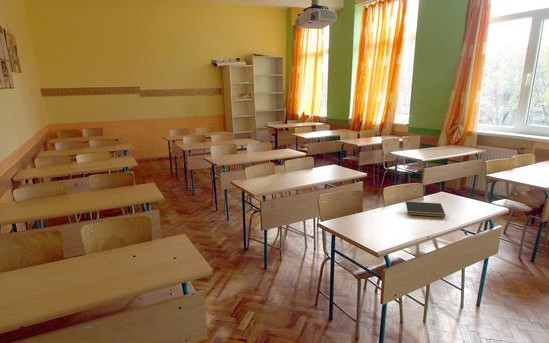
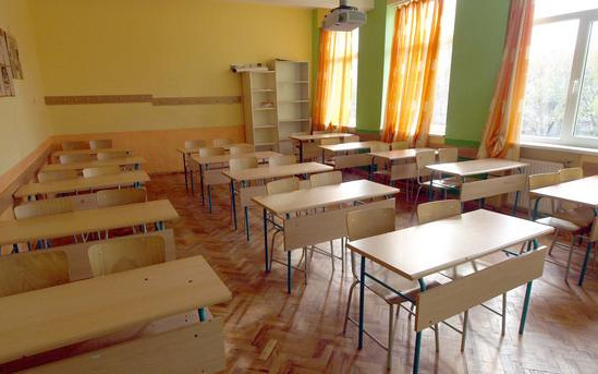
- notepad (424, 208)
